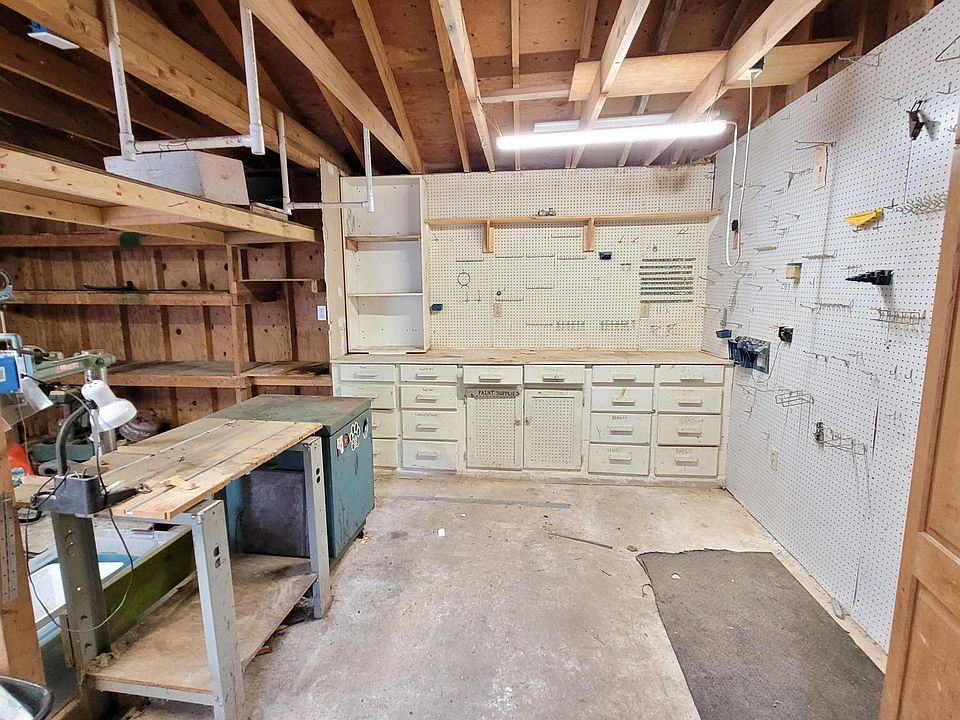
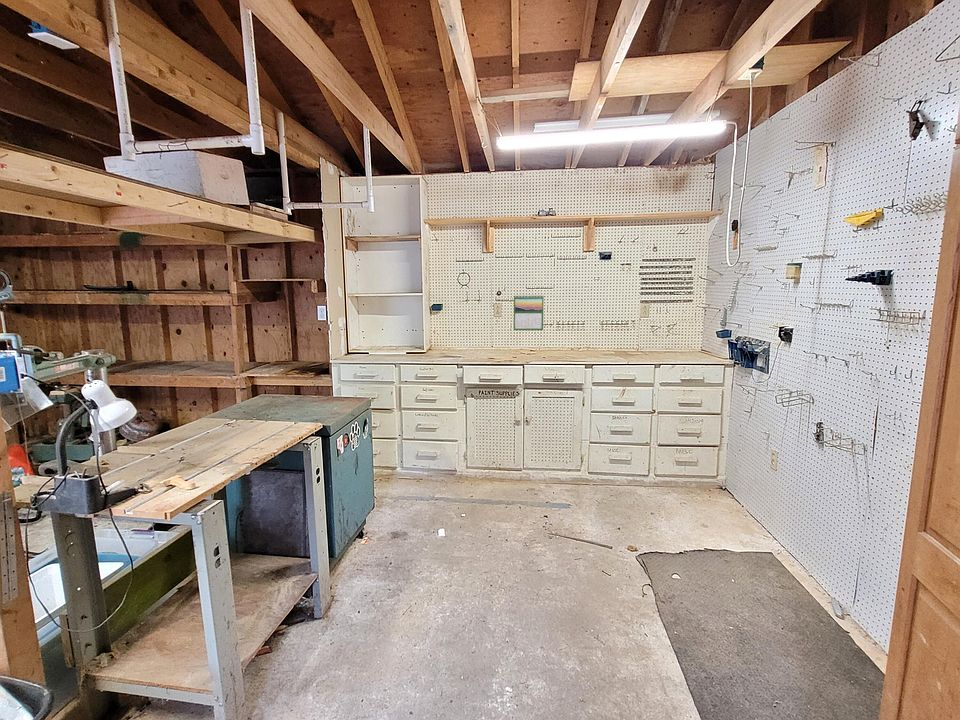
+ calendar (528, 312)
